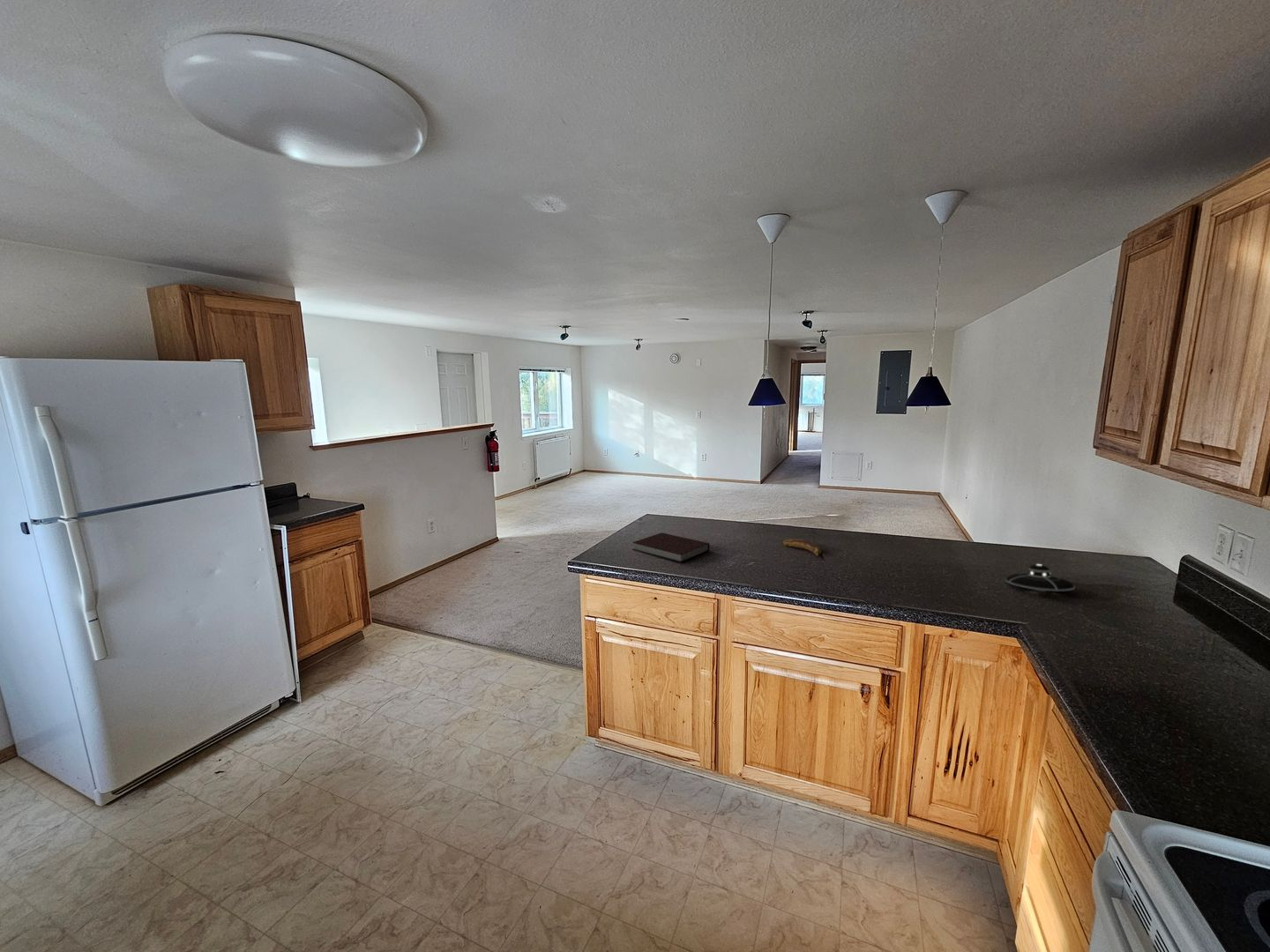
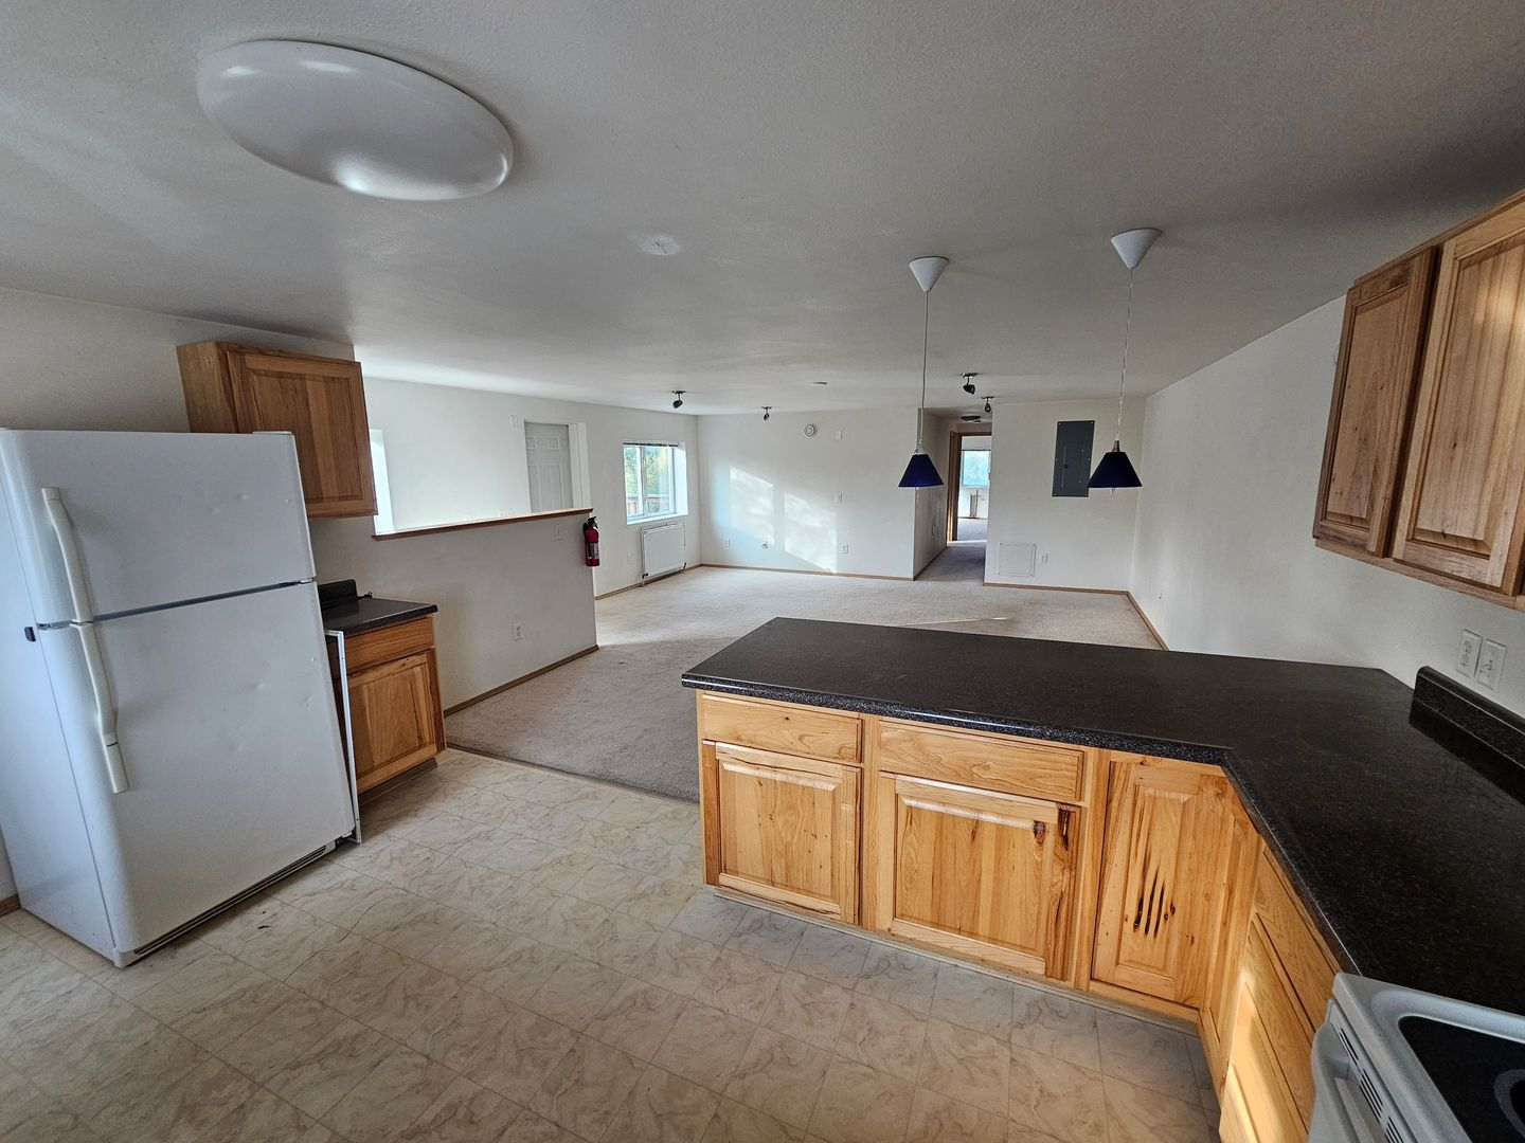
- notebook (670, 546)
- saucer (1039, 576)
- banana (802, 545)
